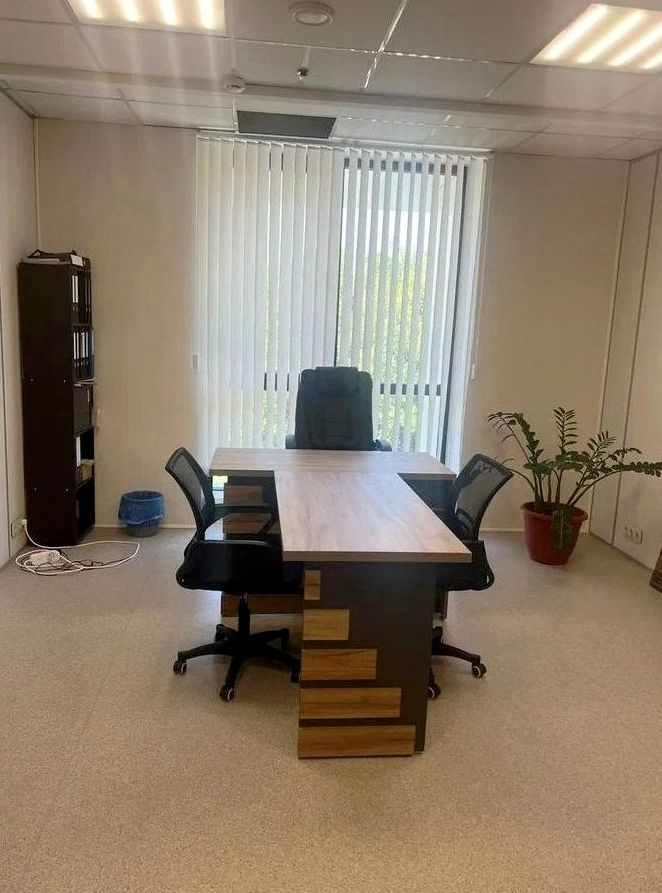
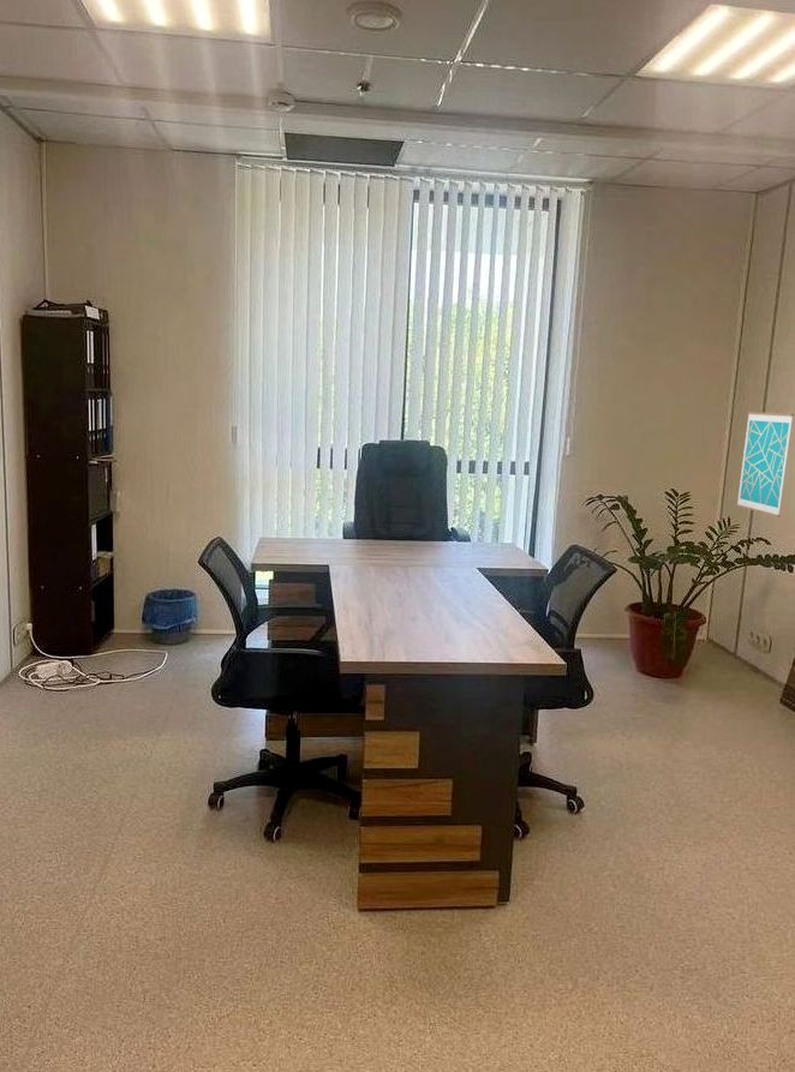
+ wall art (763, 462)
